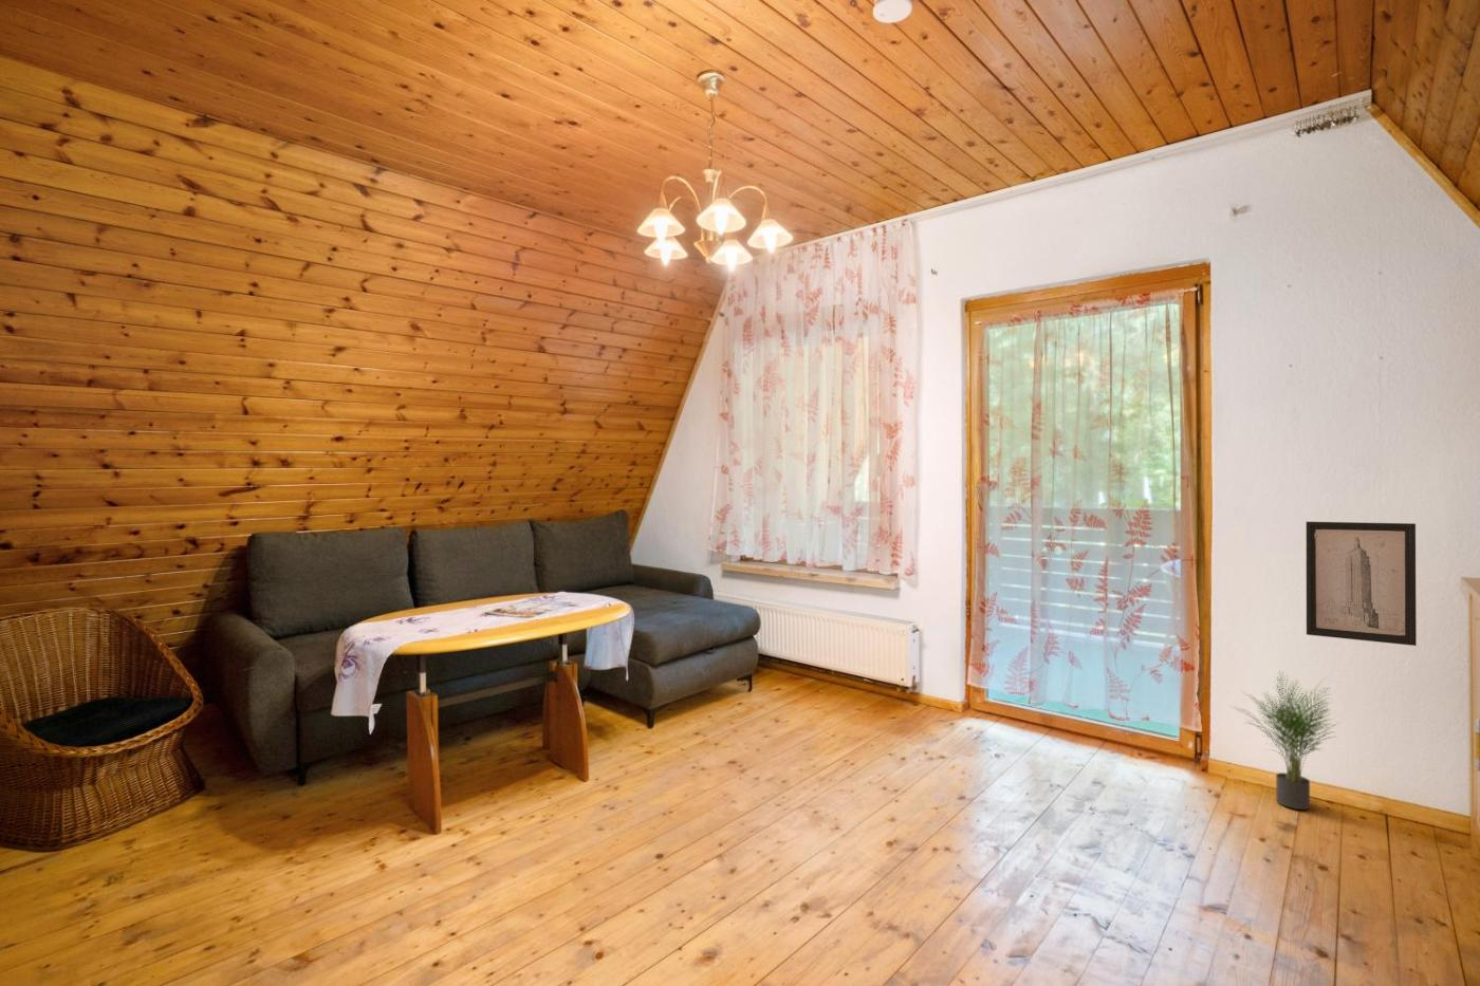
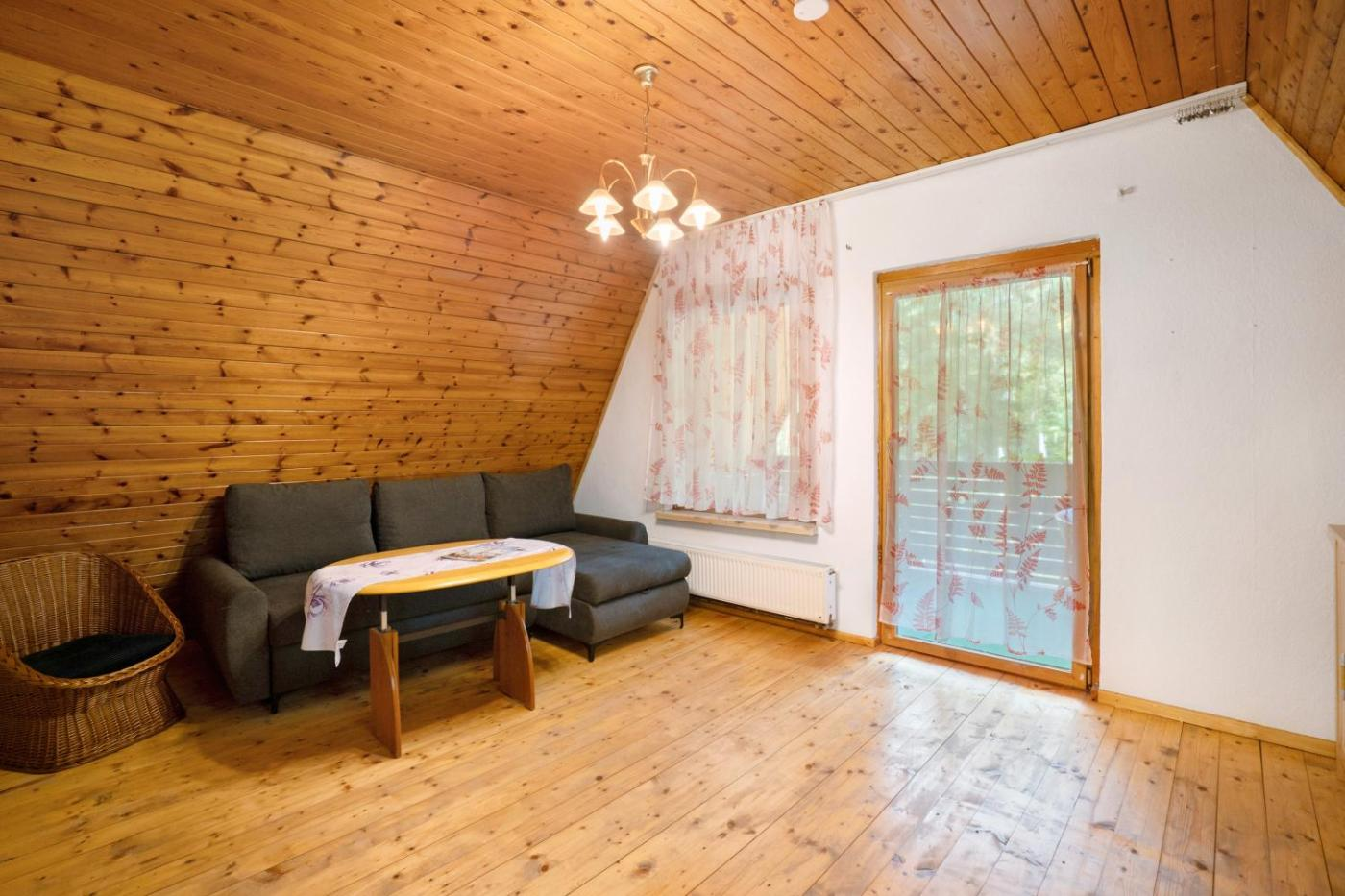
- wall art (1359, 580)
- potted plant (1283, 735)
